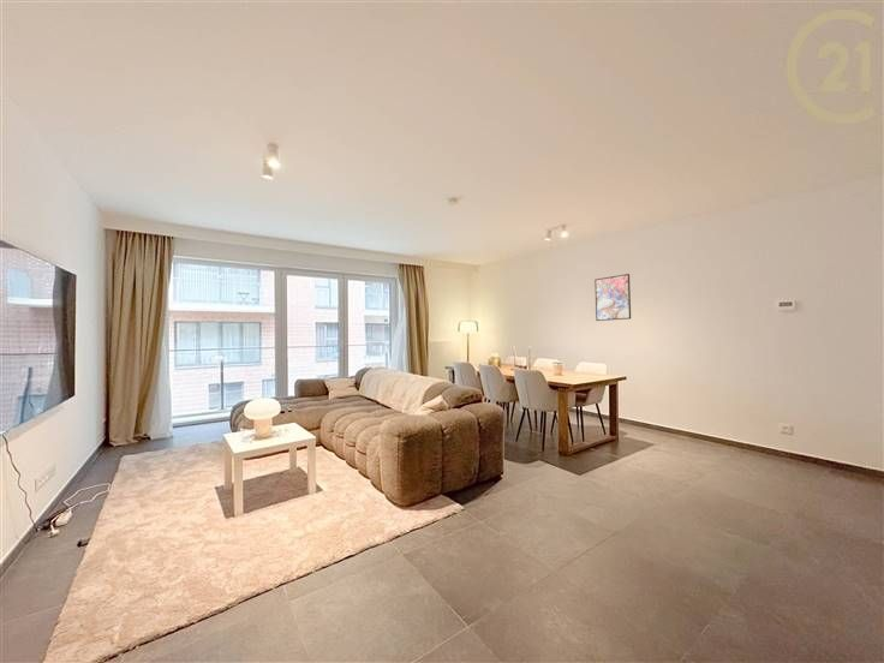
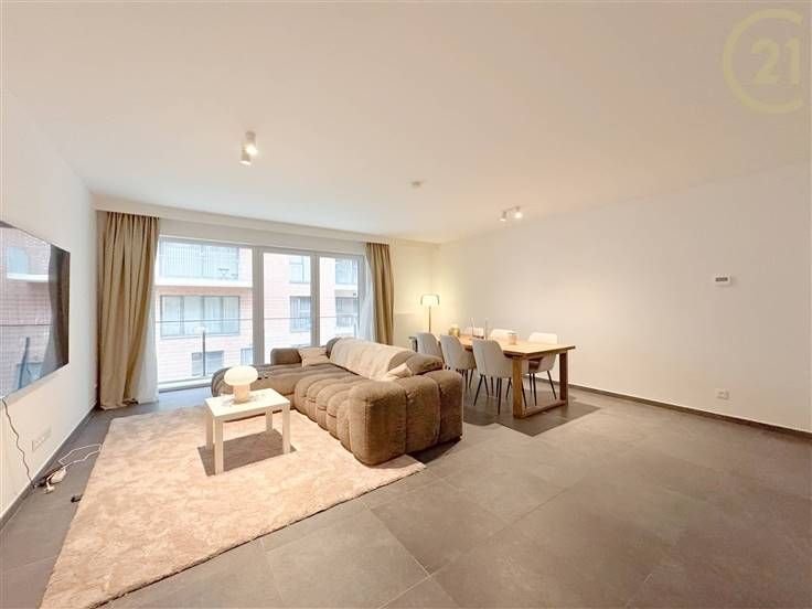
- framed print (611, 298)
